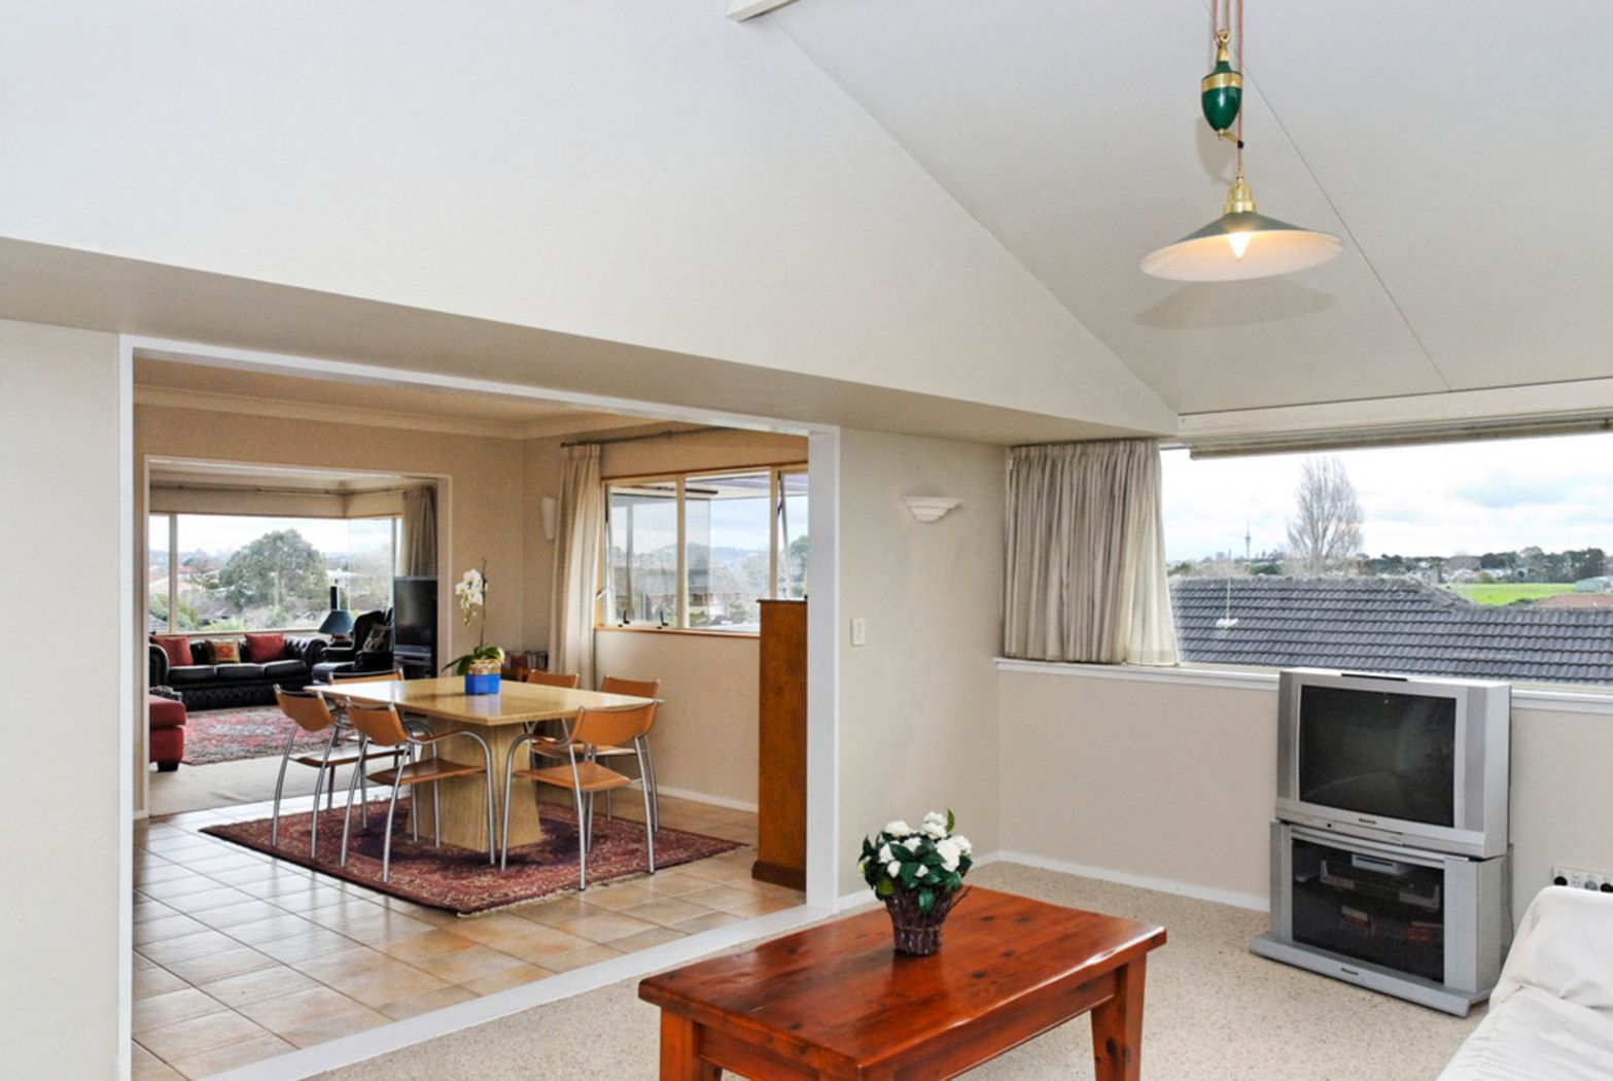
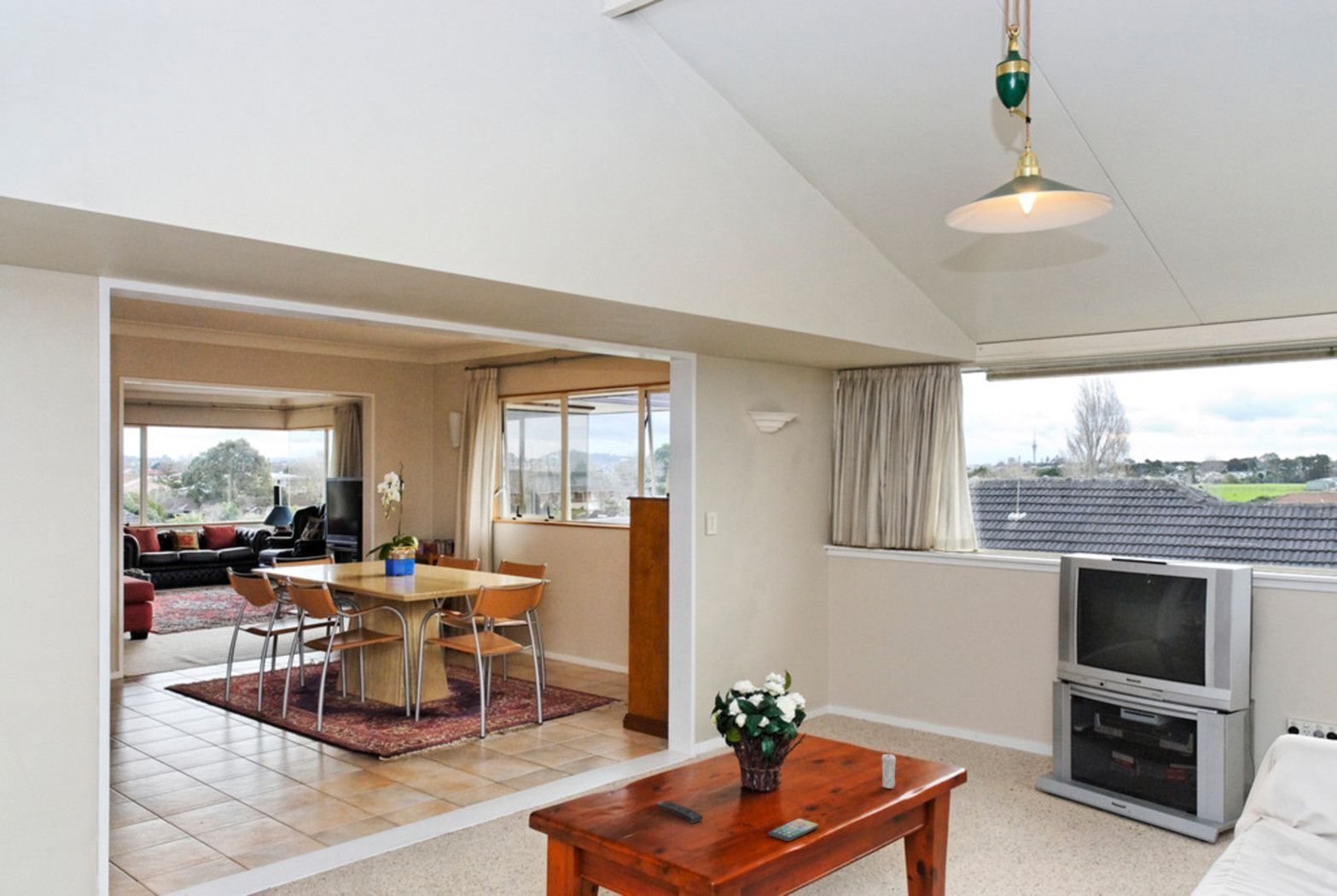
+ smartphone (793, 829)
+ candle (888, 768)
+ remote control (677, 810)
